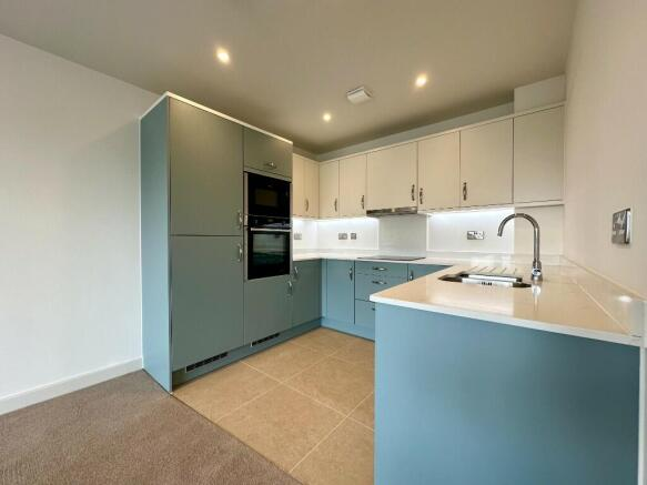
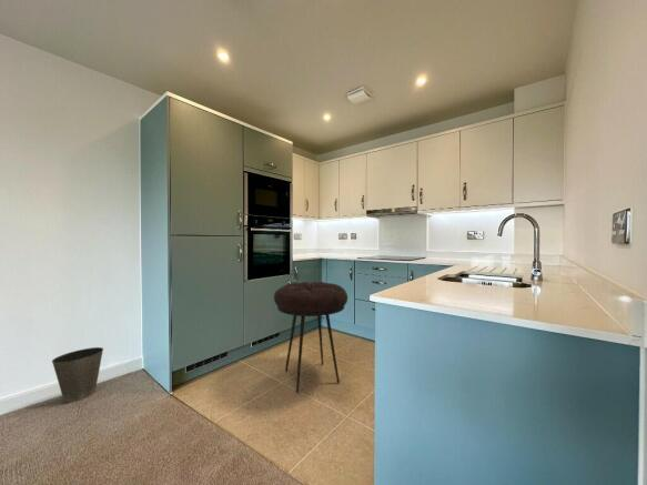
+ stool (319, 331)
+ waste basket (79, 375)
